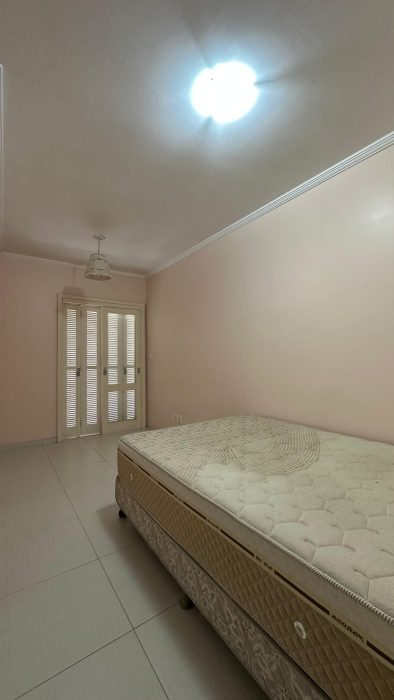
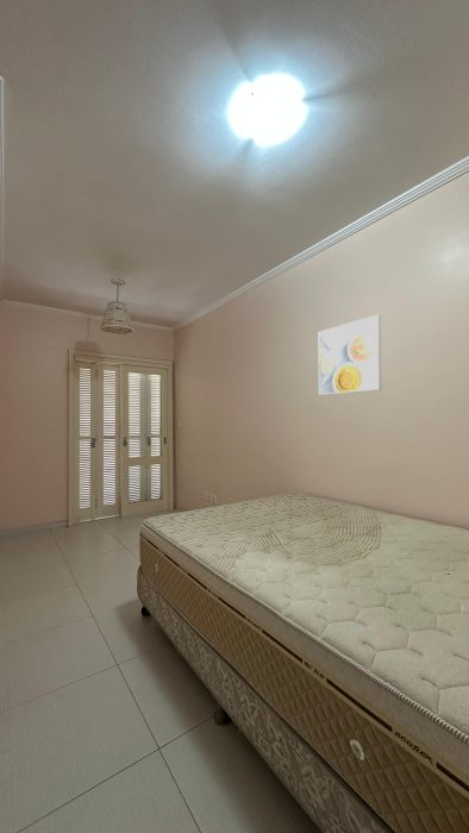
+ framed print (346, 358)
